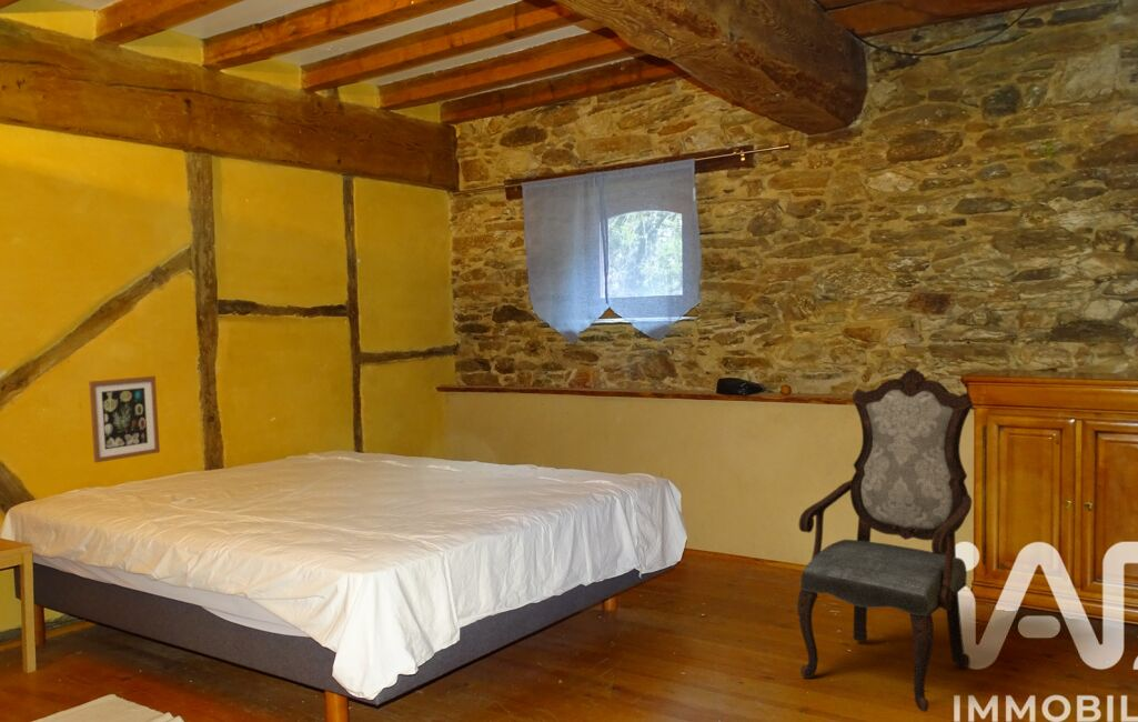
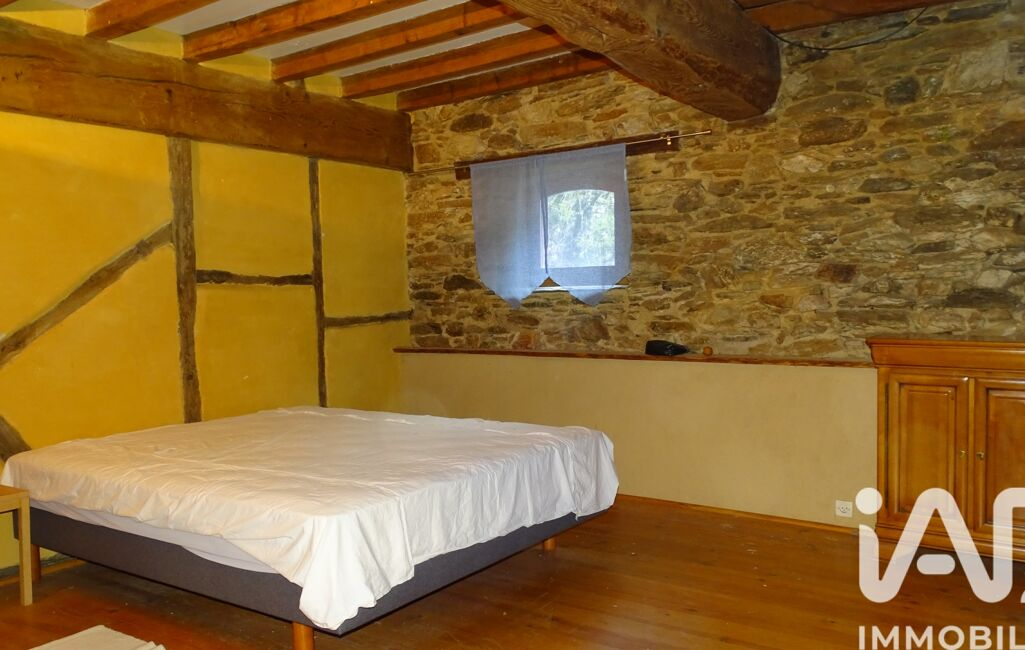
- armchair (886, 524)
- wall art (125, 418)
